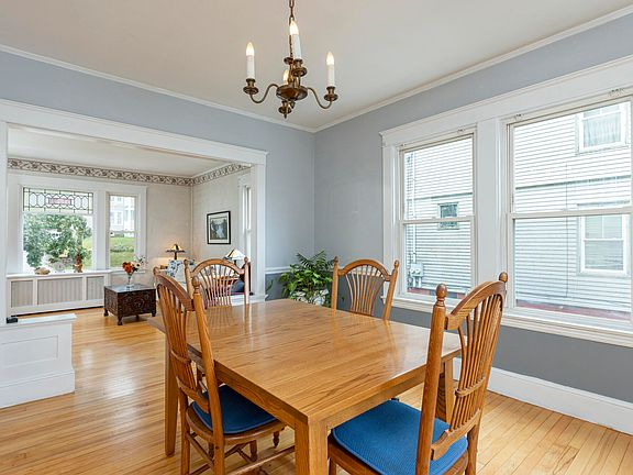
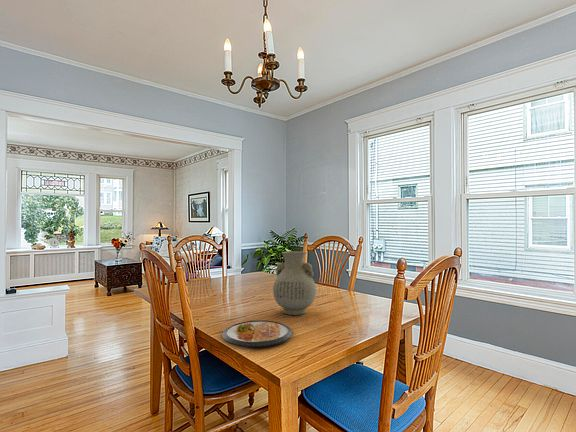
+ vase (294, 281)
+ dish (257, 330)
